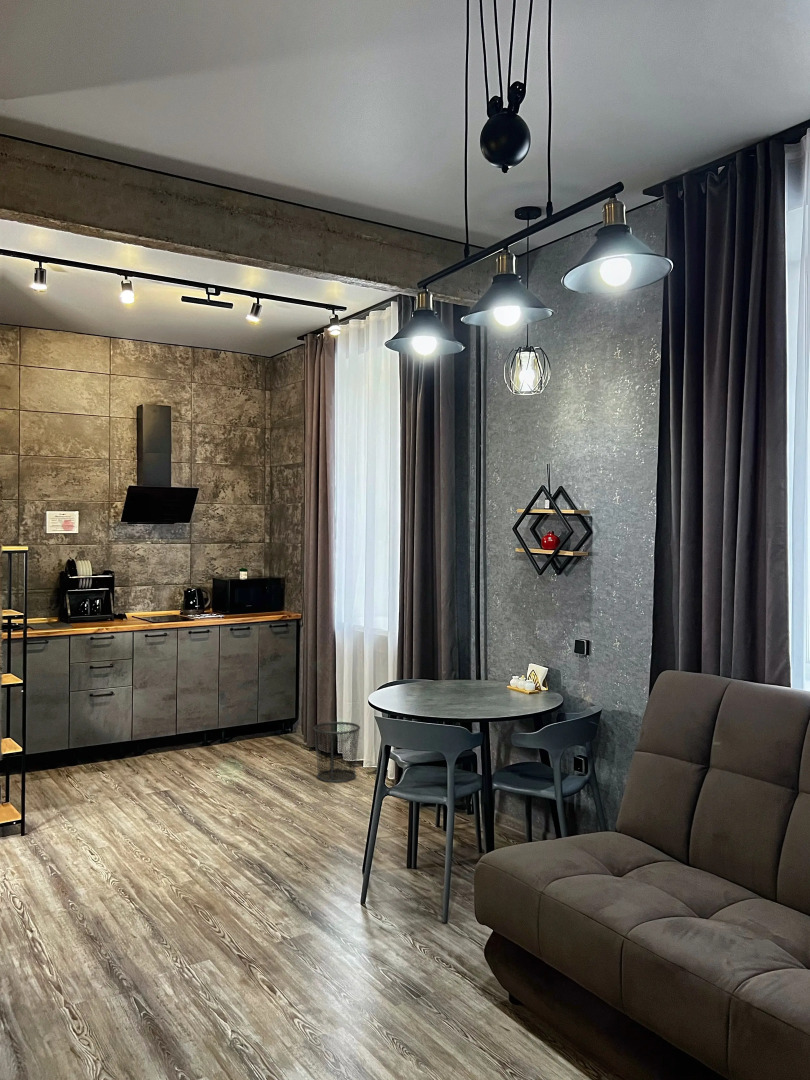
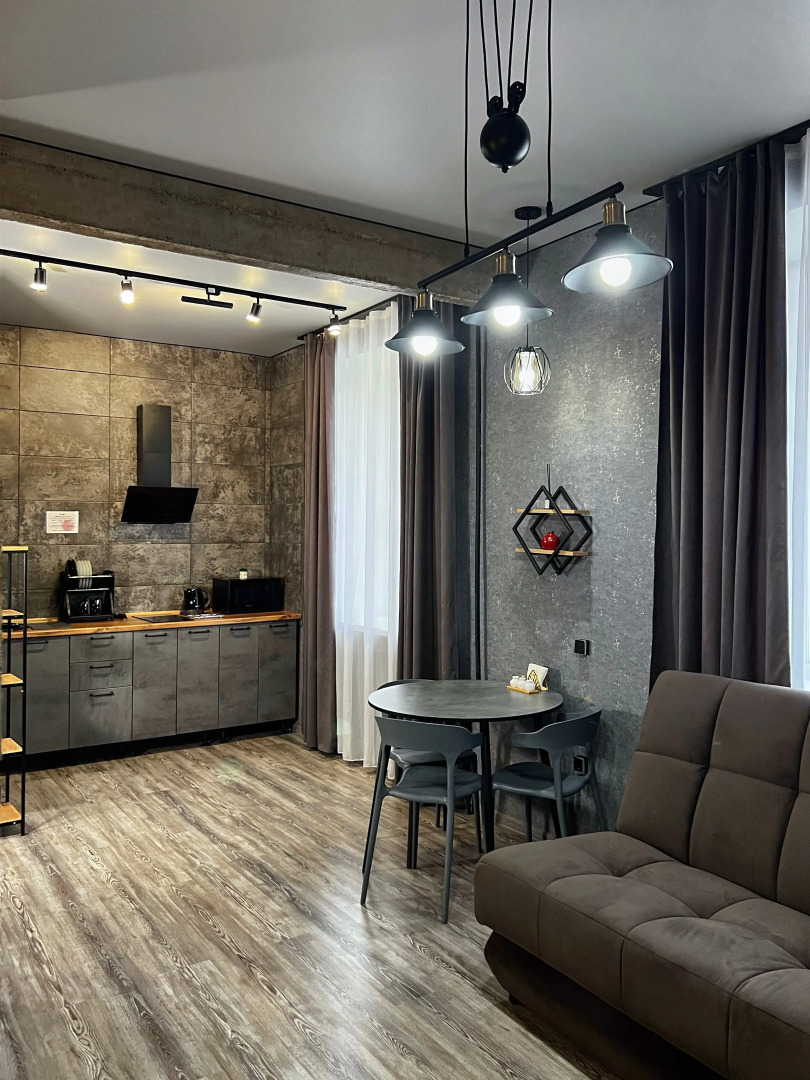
- waste bin (336, 751)
